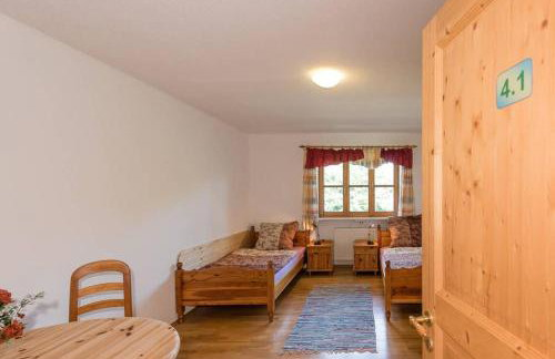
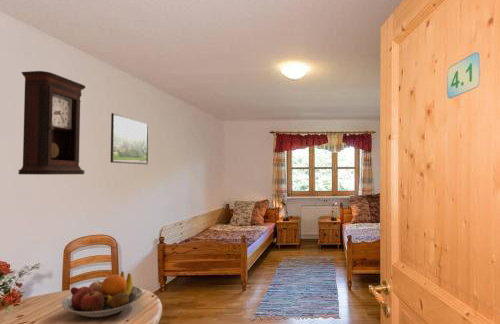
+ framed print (131, 141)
+ fruit bowl (103, 293)
+ pendulum clock (57, 126)
